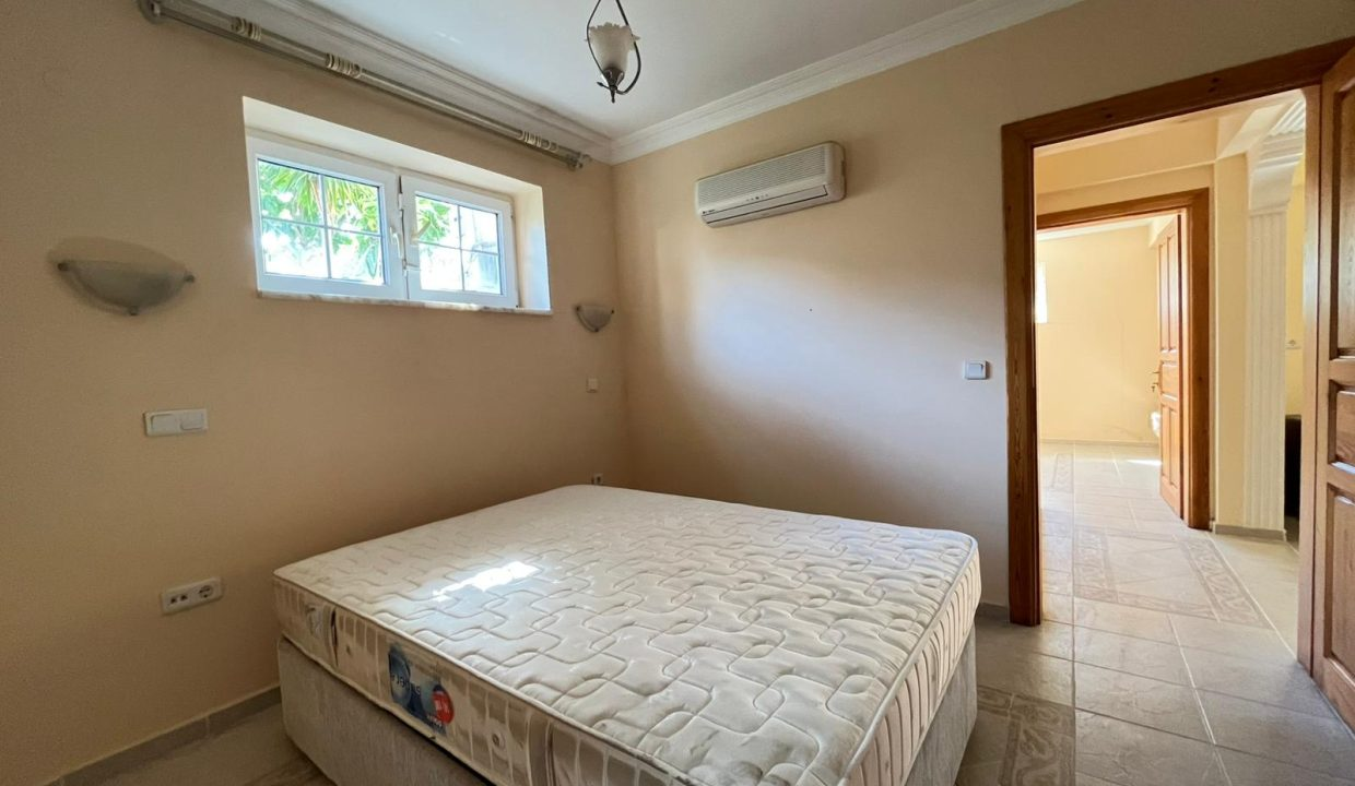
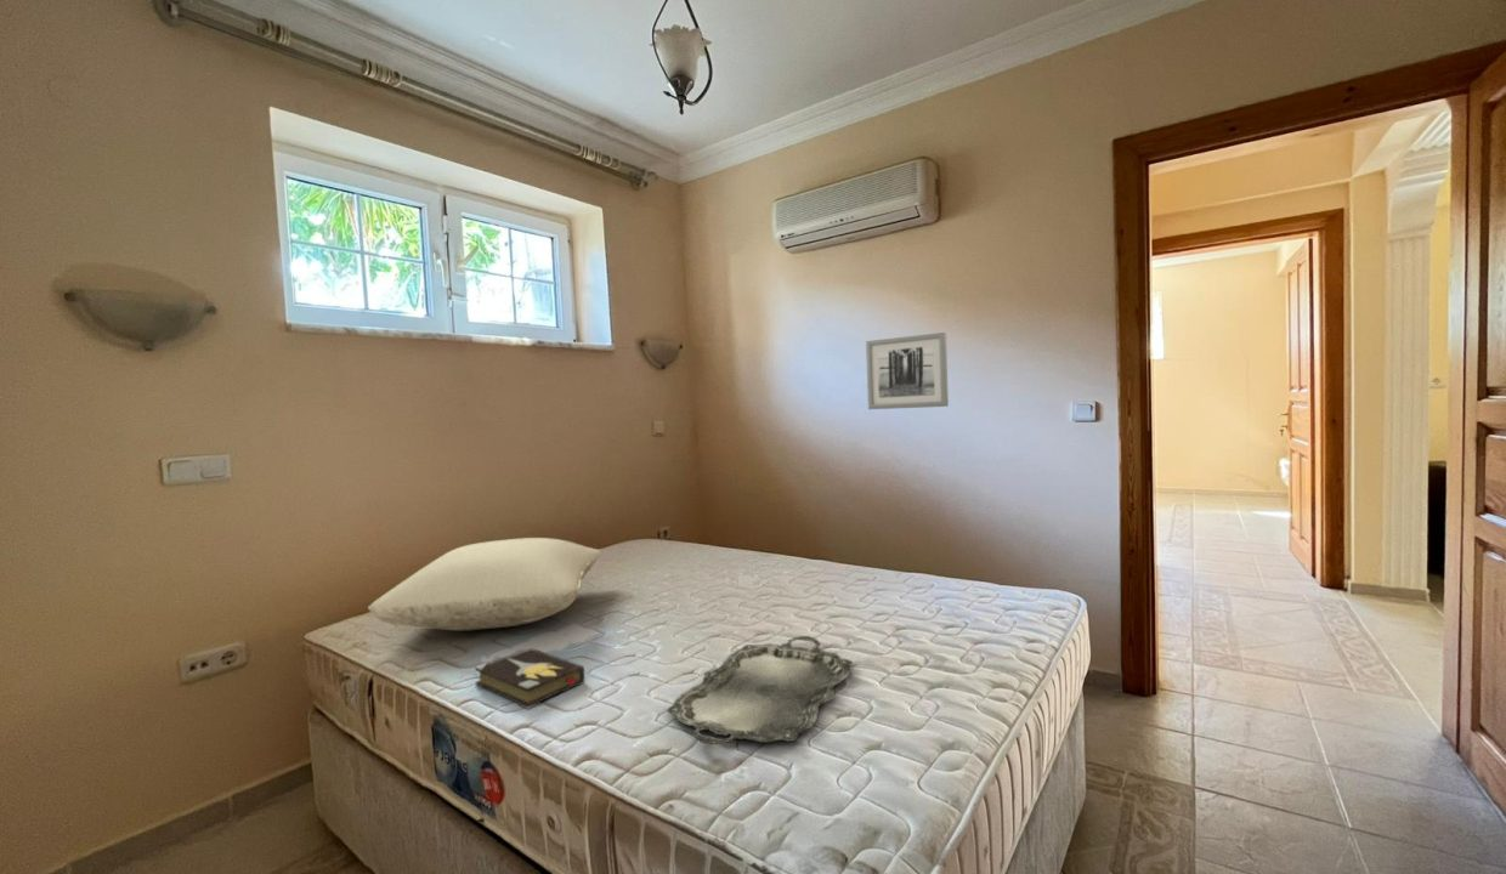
+ serving tray (766, 685)
+ wall art (905, 373)
+ hardback book (530, 674)
+ pillow (499, 583)
